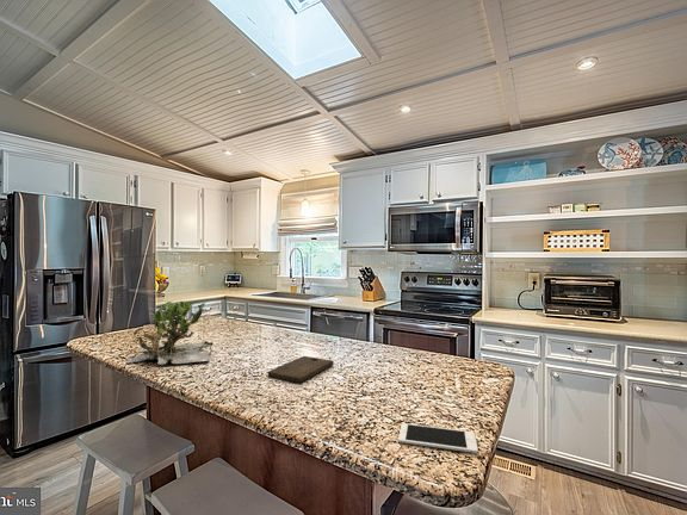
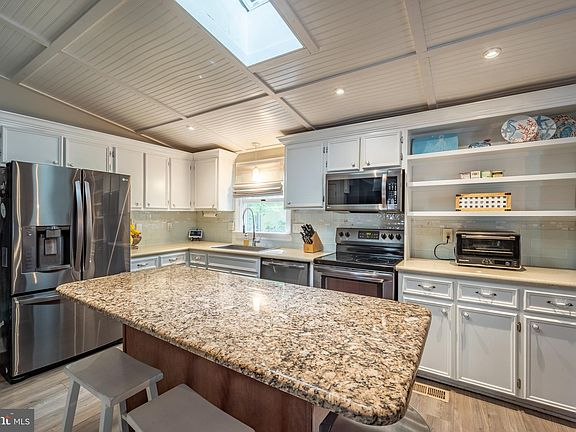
- plant (171, 329)
- cutting board (302, 367)
- cell phone (437, 436)
